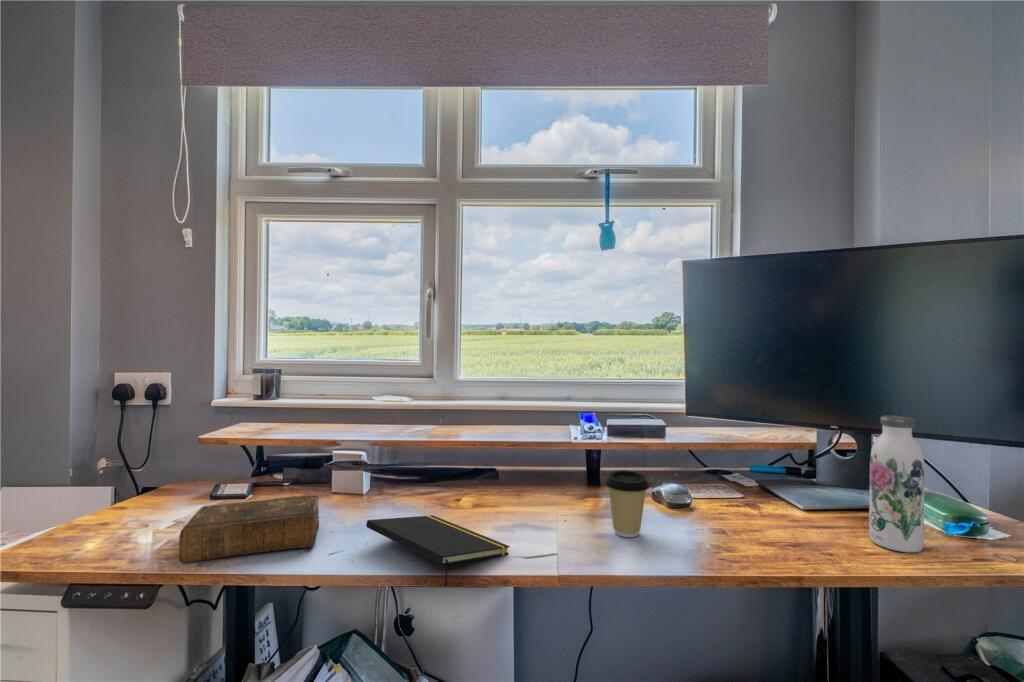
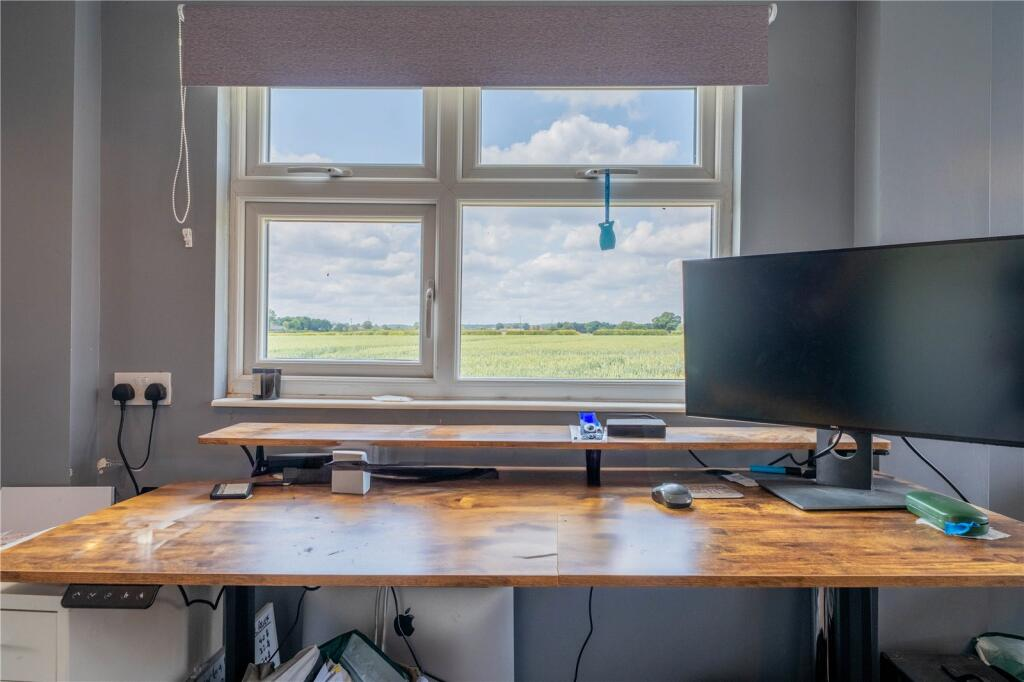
- book (256, 525)
- notepad (436, 536)
- coffee cup (626, 503)
- water bottle (896, 480)
